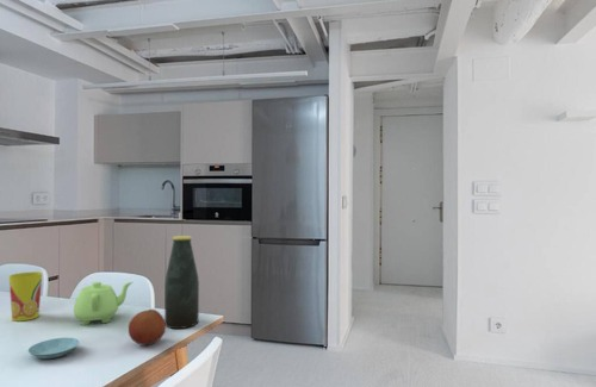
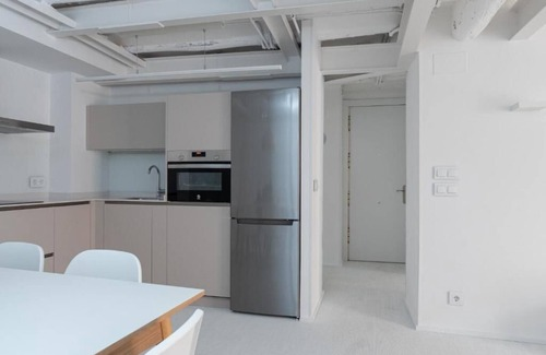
- bottle (181, 280)
- cup (25, 295)
- teapot (104, 300)
- saucer (54, 349)
- fruit (147, 326)
